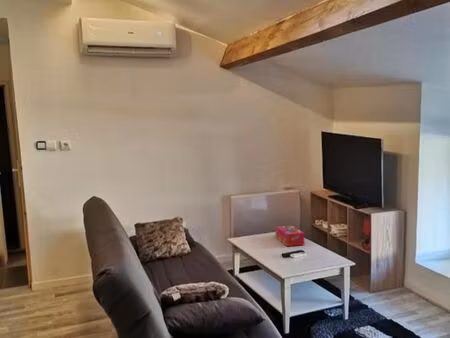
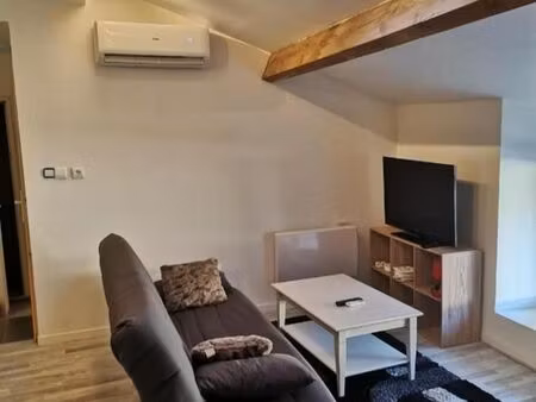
- tissue box (289, 235)
